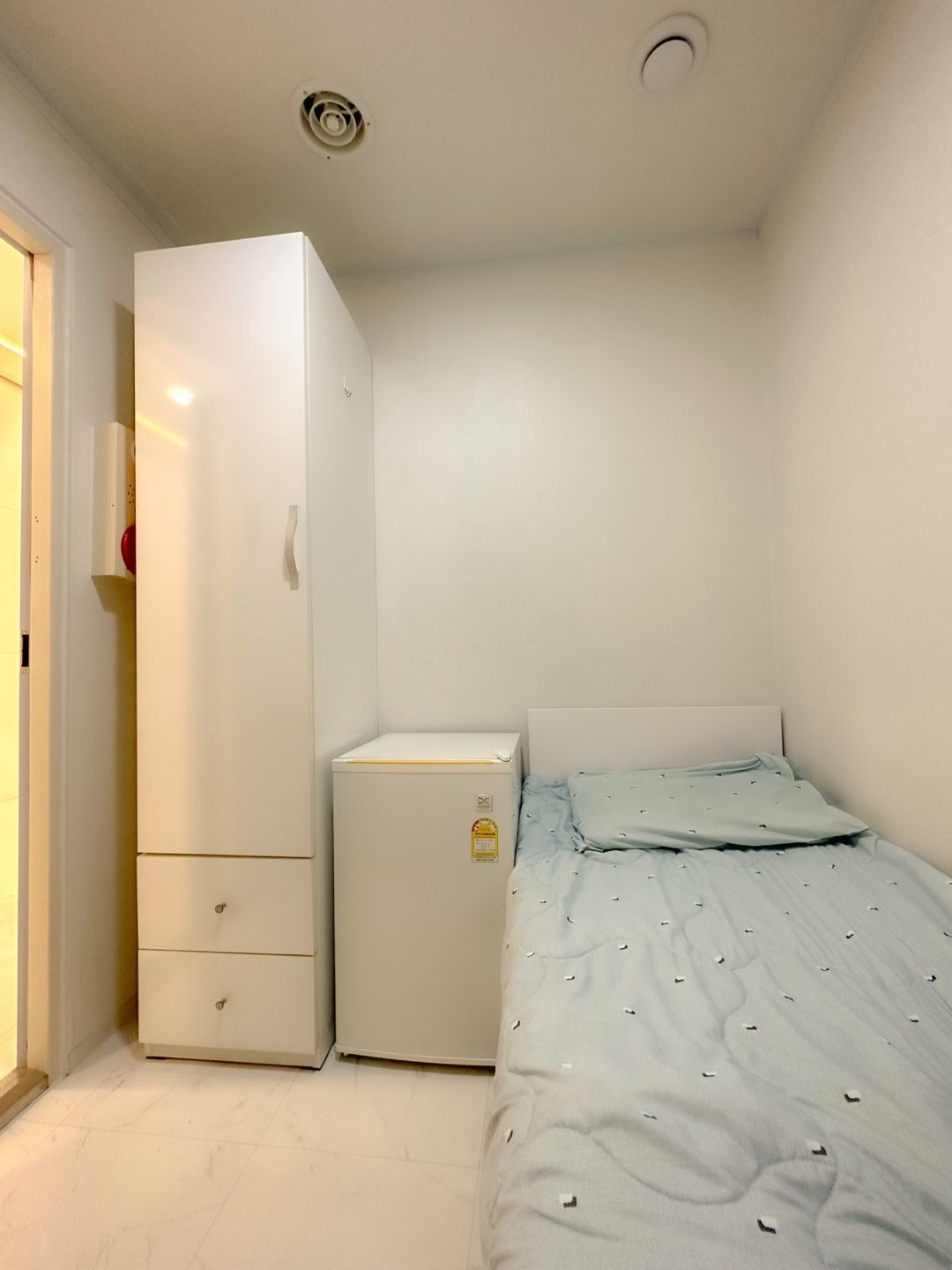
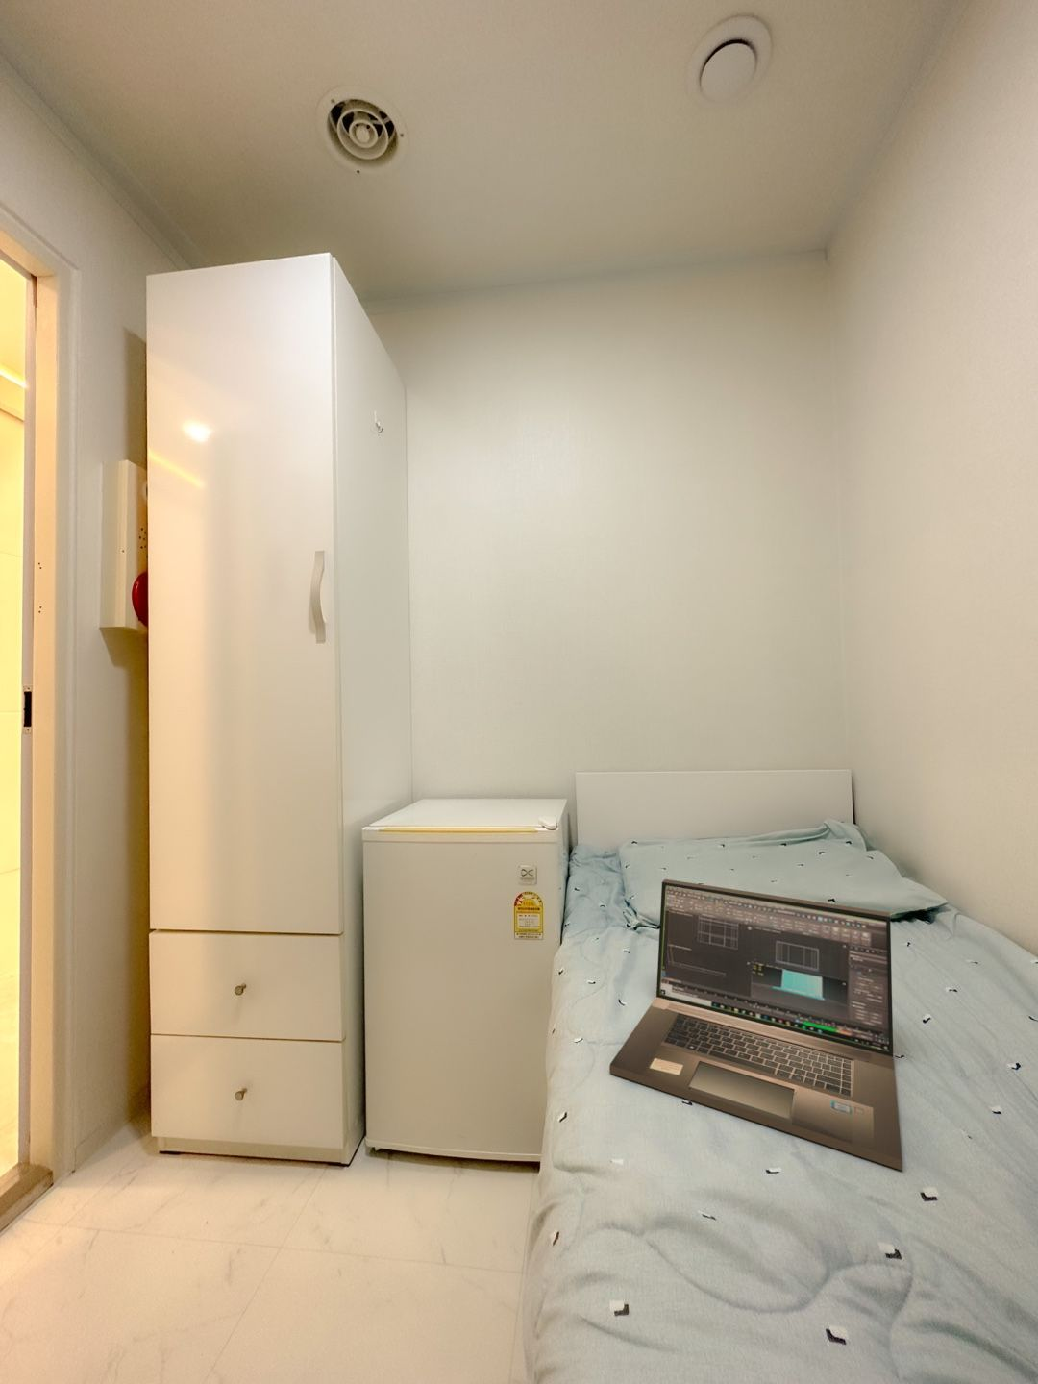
+ laptop (755, 990)
